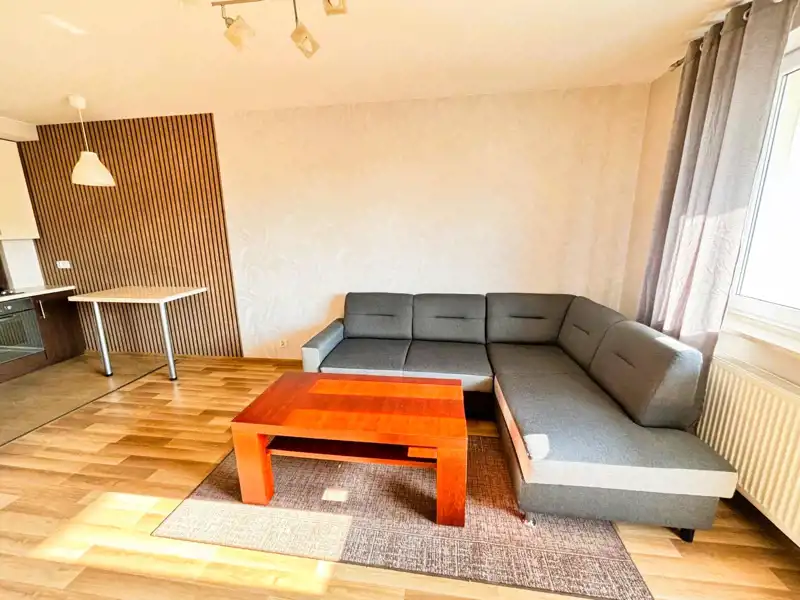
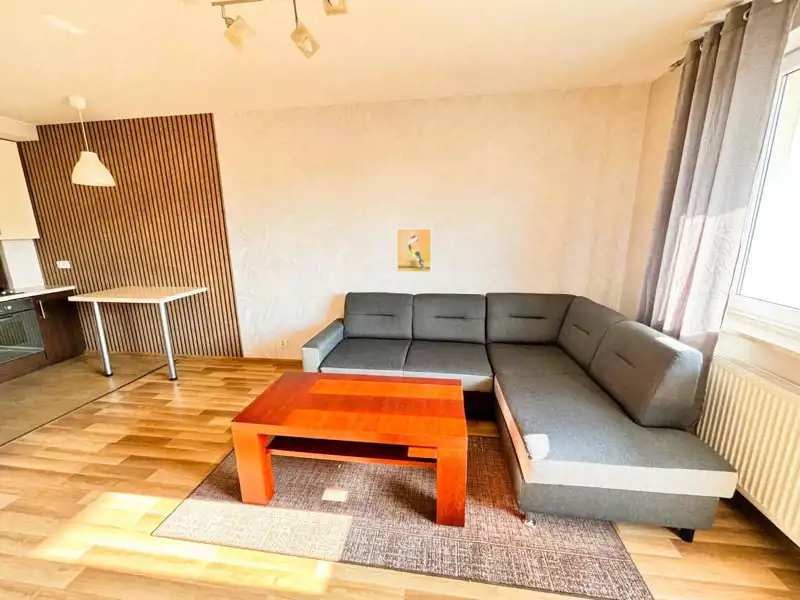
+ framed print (414, 250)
